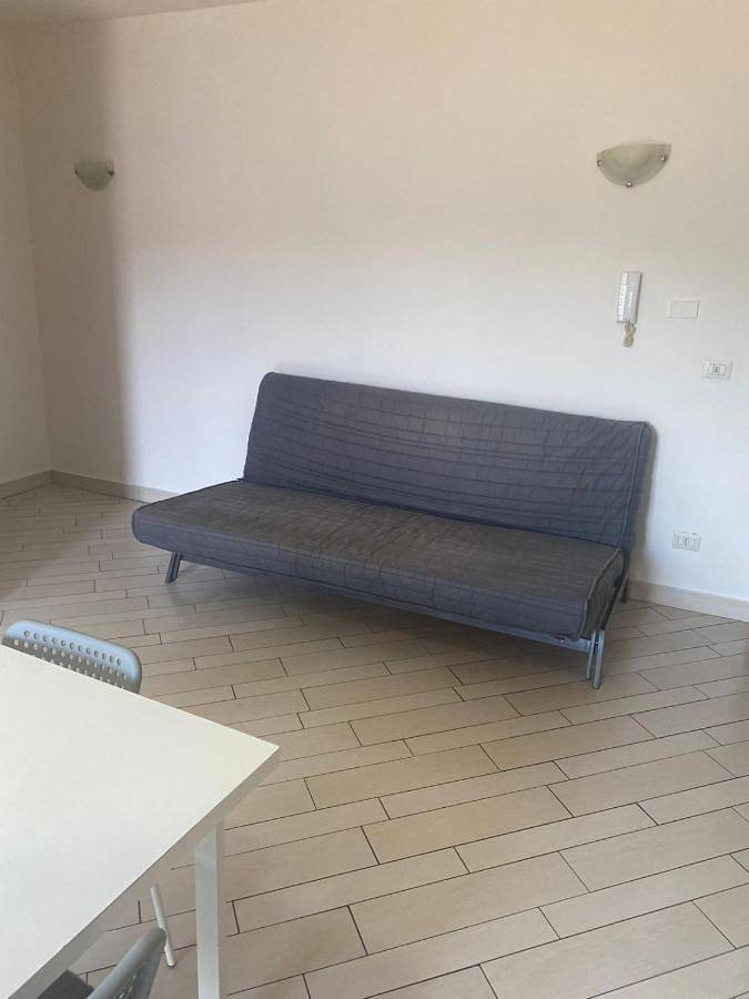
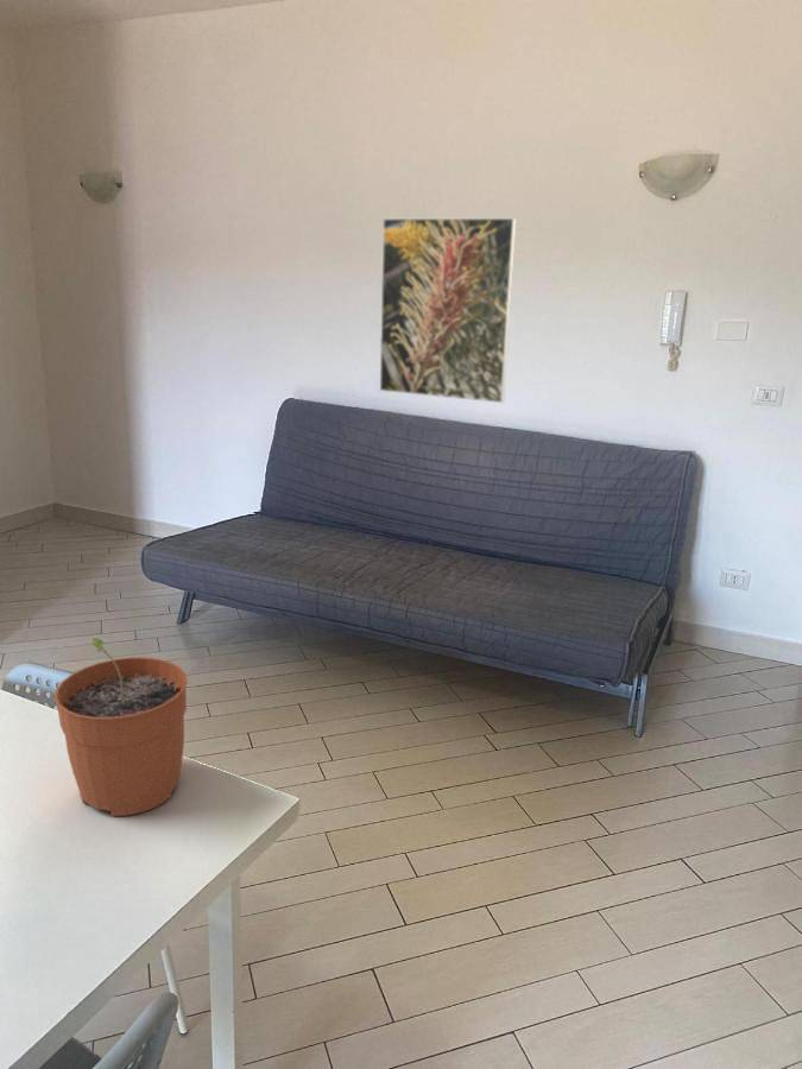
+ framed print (443, 310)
+ plant pot (124, 710)
